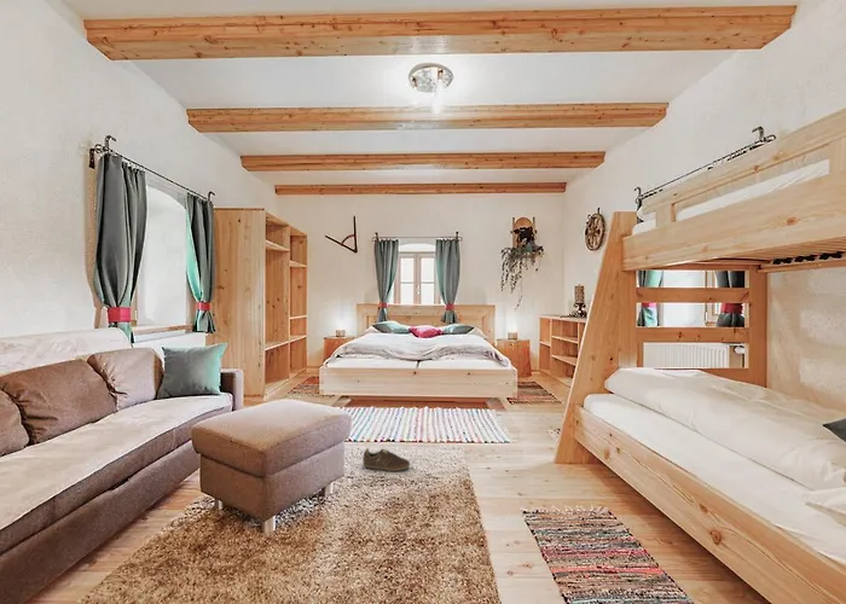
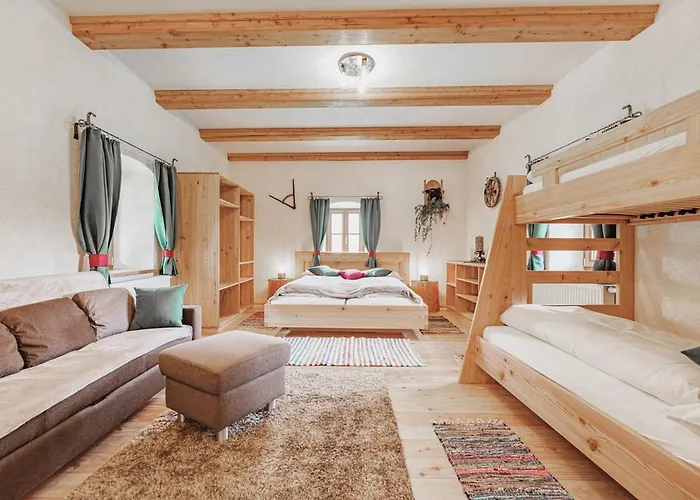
- sneaker (386, 458)
